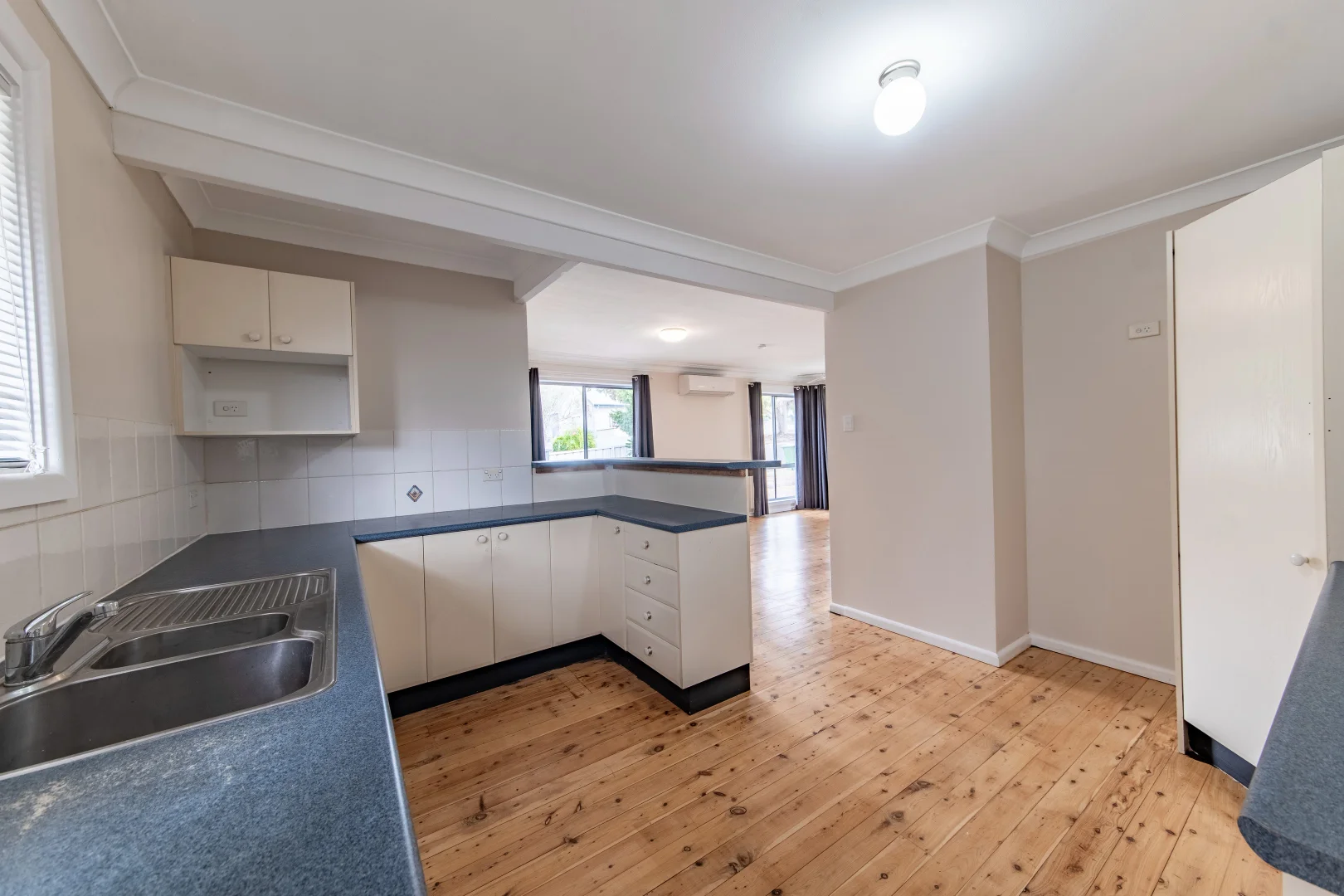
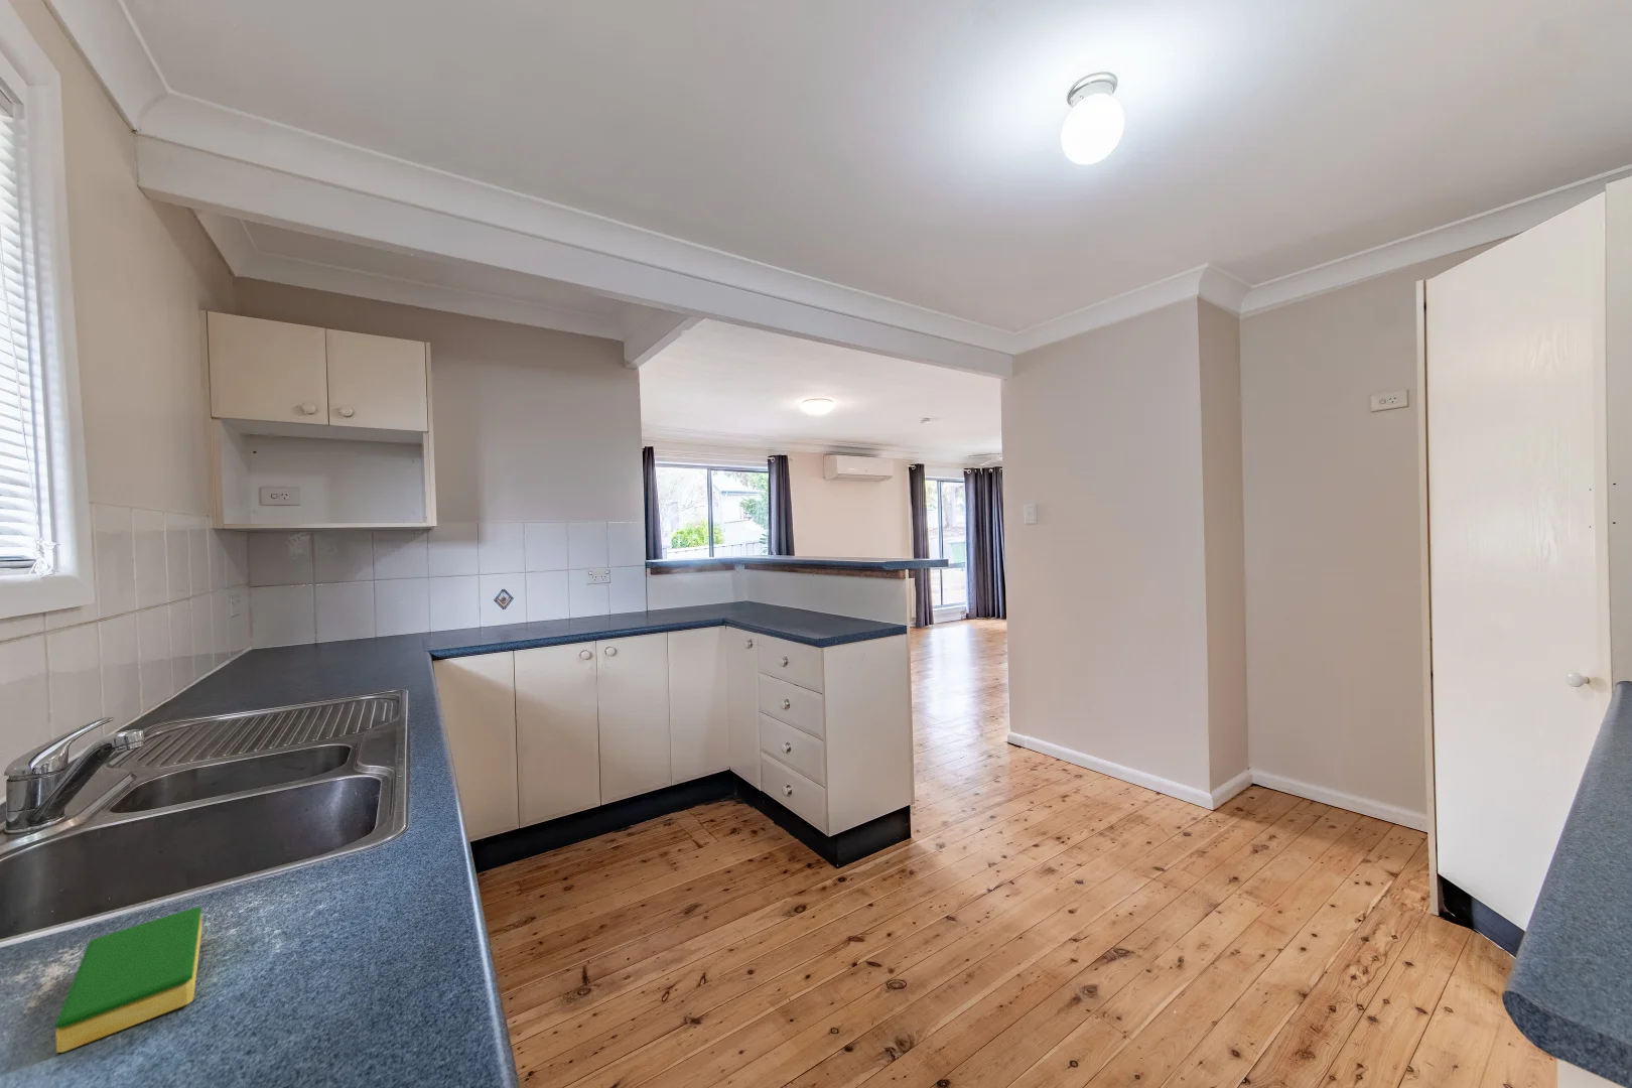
+ dish sponge (138, 969)
